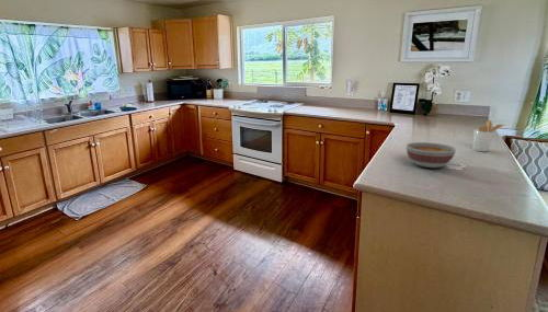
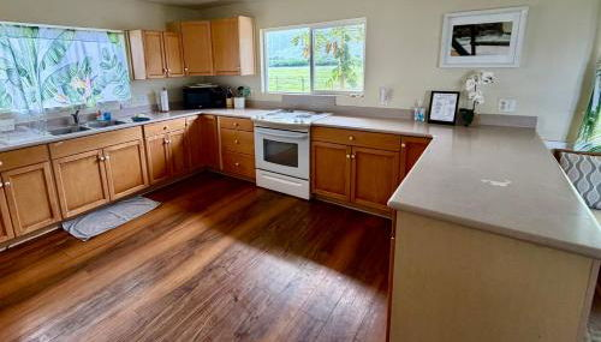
- bowl (429, 155)
- utensil holder (487, 136)
